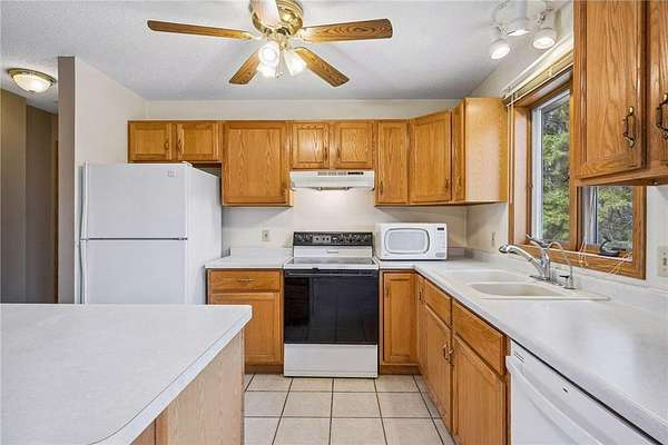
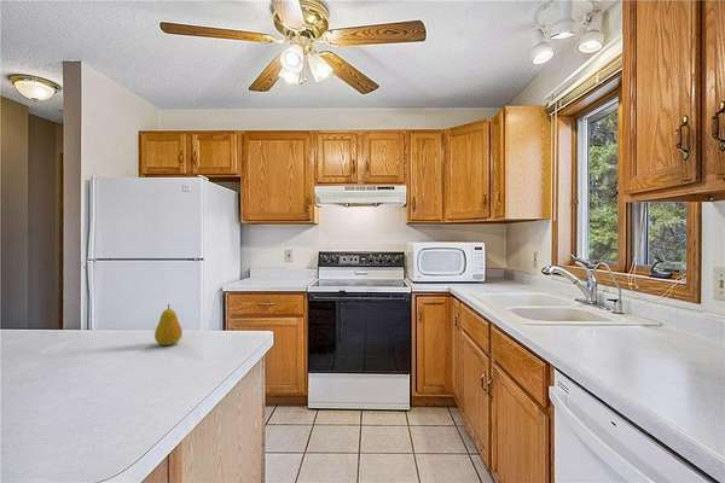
+ fruit (168, 324)
